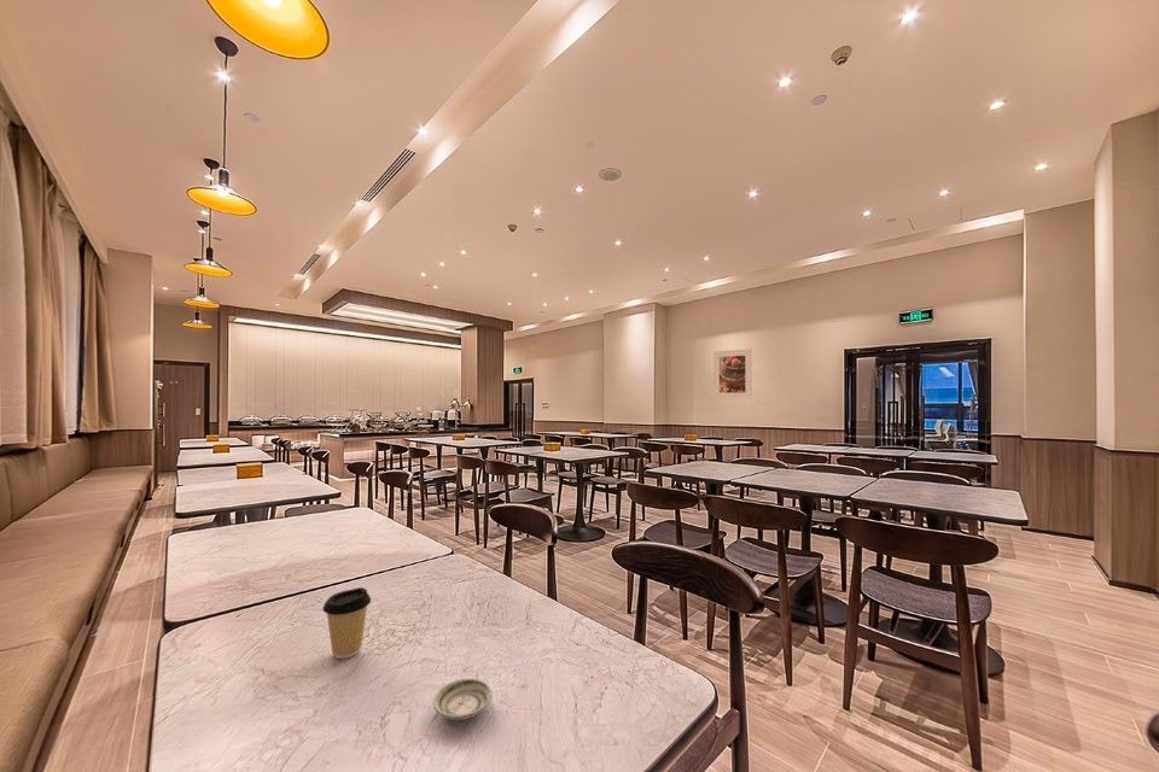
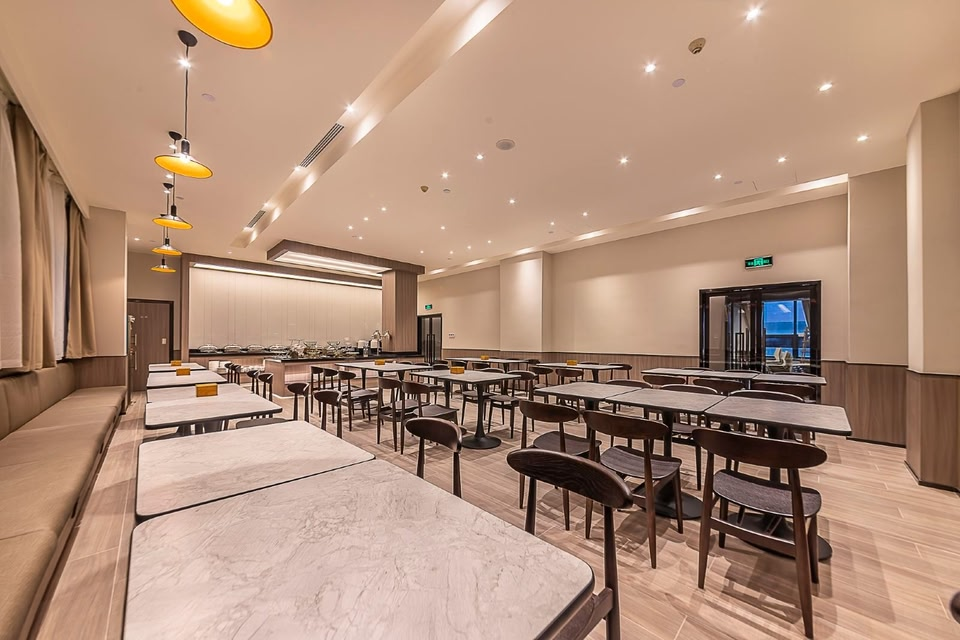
- coffee cup (346, 622)
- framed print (732, 374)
- saucer (462, 702)
